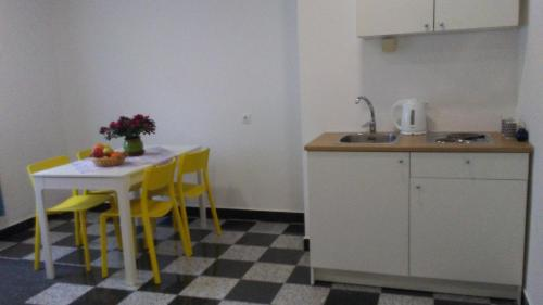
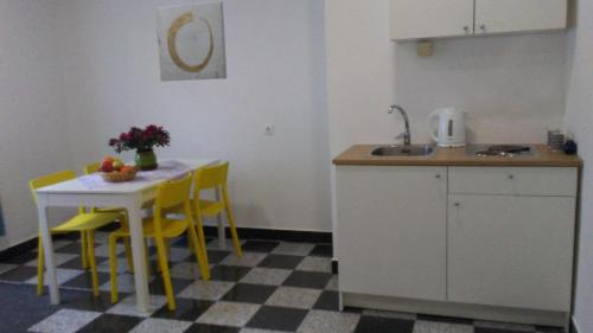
+ wall art (191, 43)
